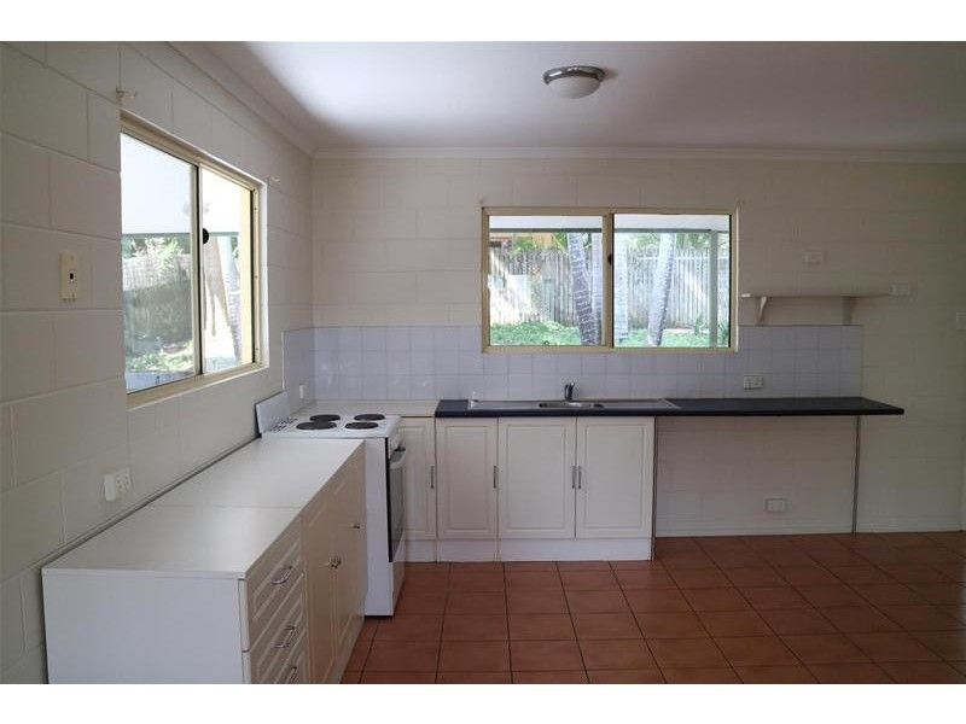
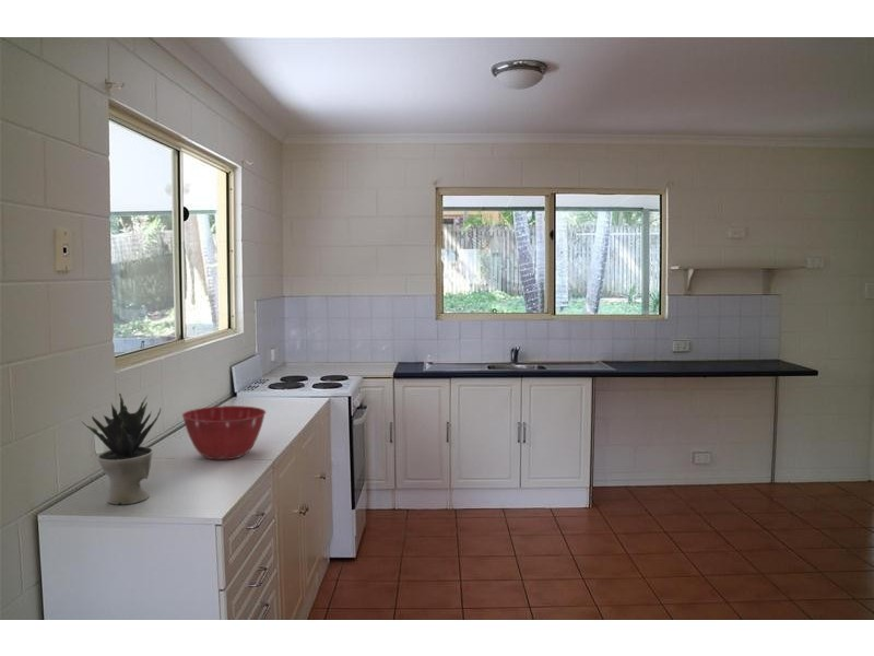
+ potted plant (130, 447)
+ mixing bowl (225, 433)
